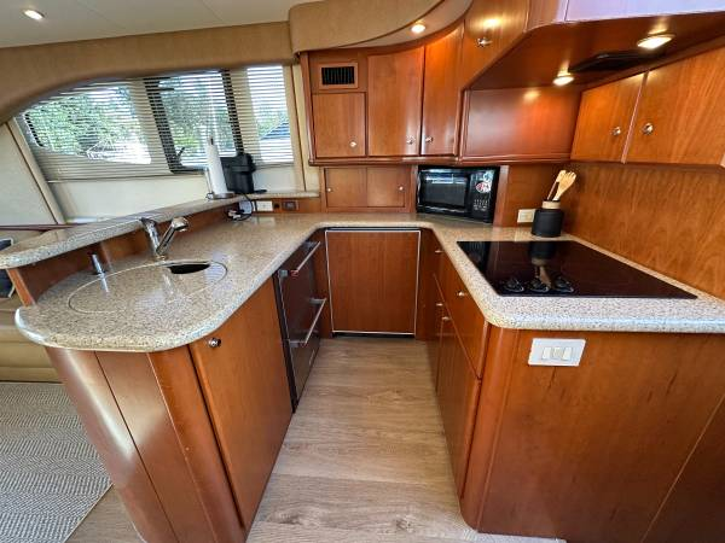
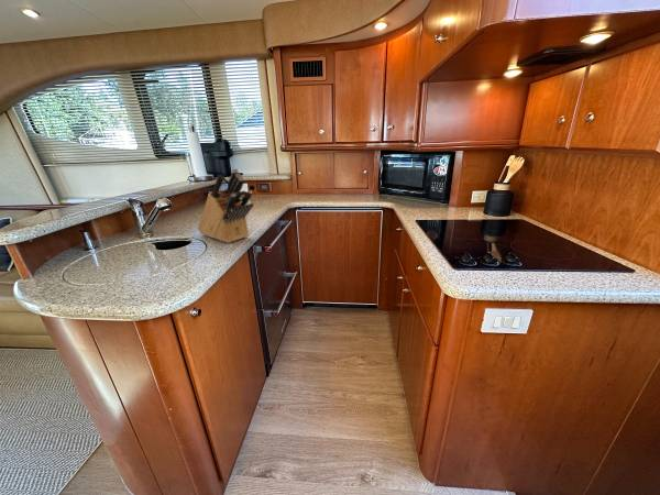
+ knife block (222, 205)
